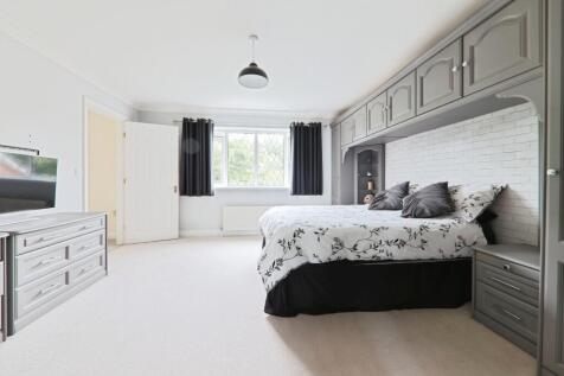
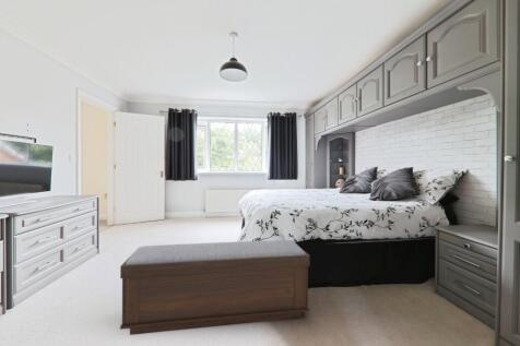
+ bench (220, 279)
